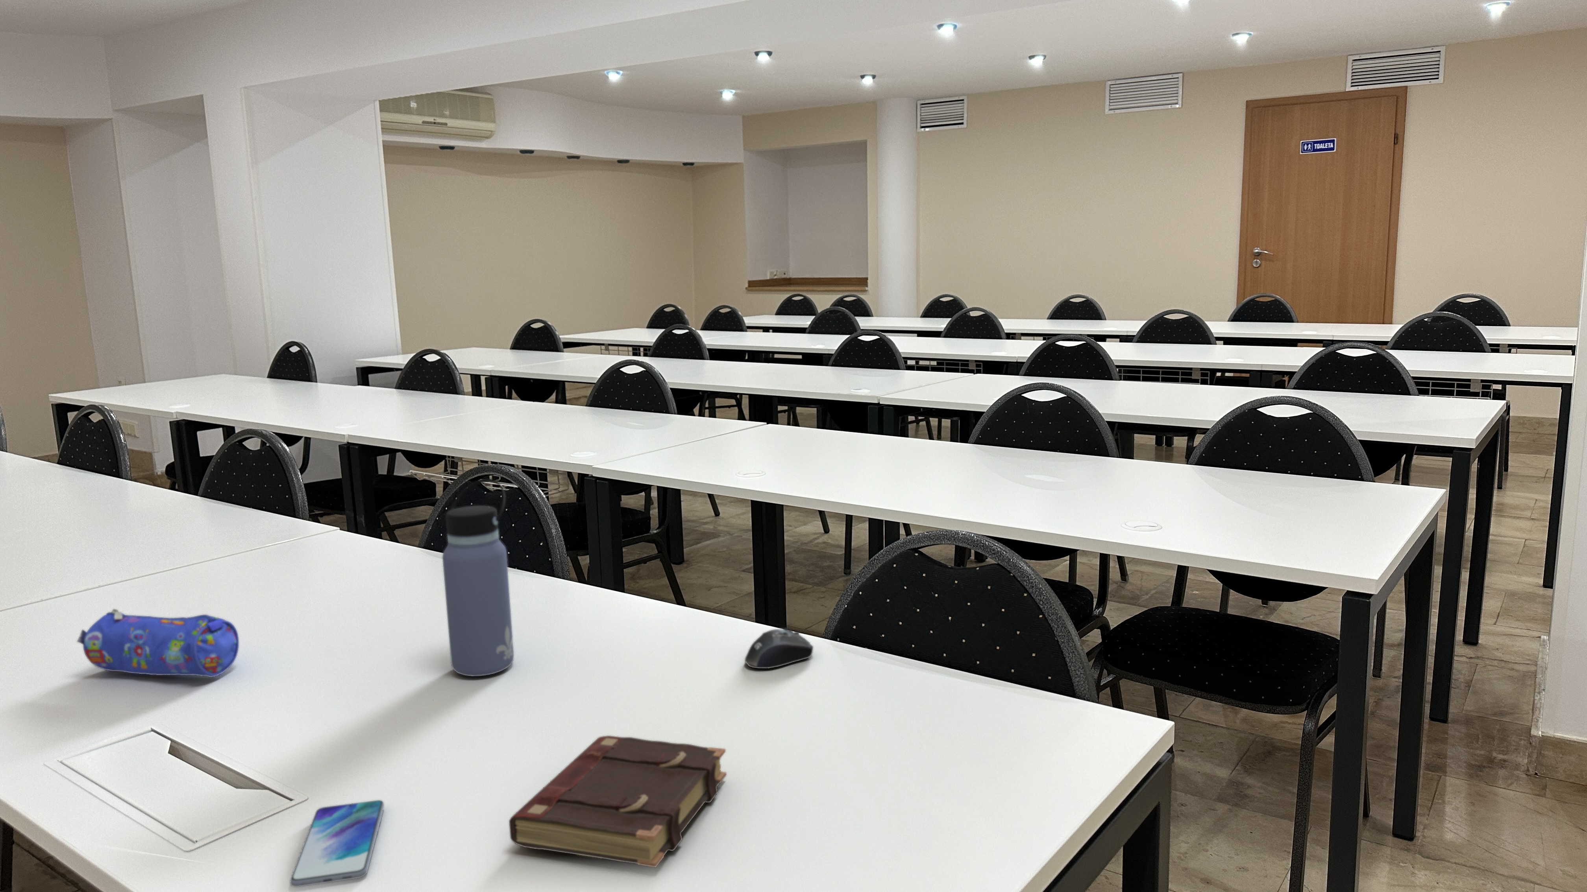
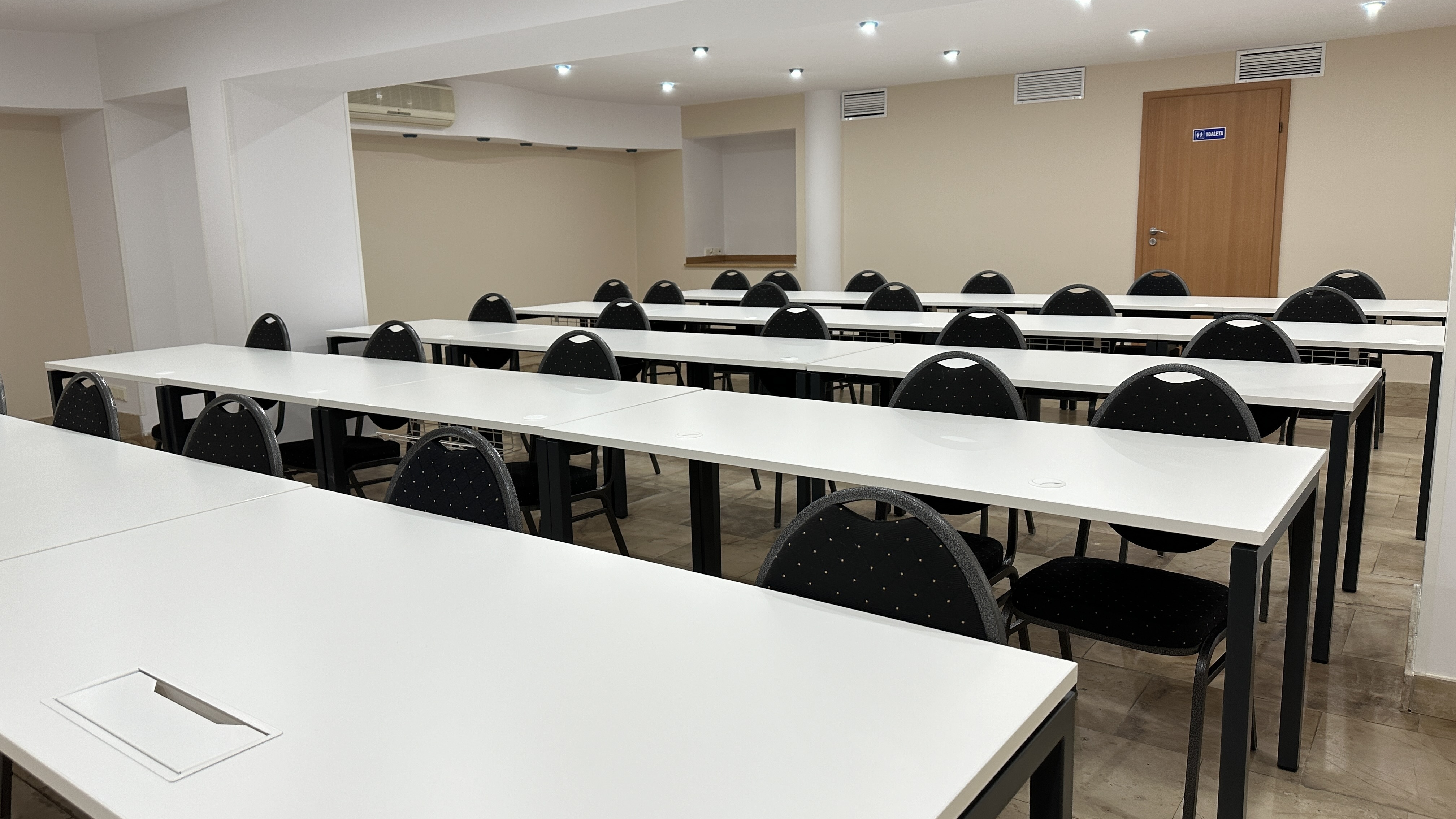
- book (626, 792)
- pencil case (160, 641)
- water bottle (477, 576)
- smartphone (340, 841)
- computer mouse (779, 646)
